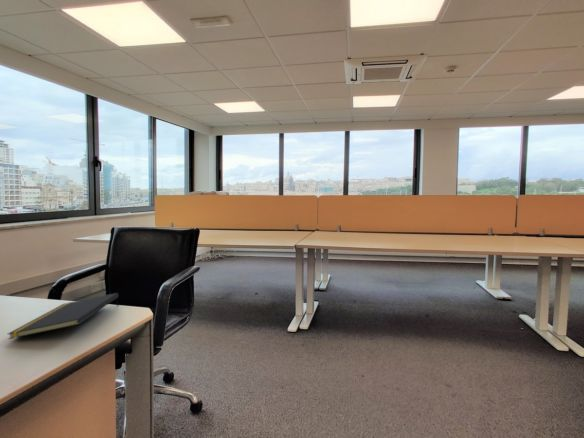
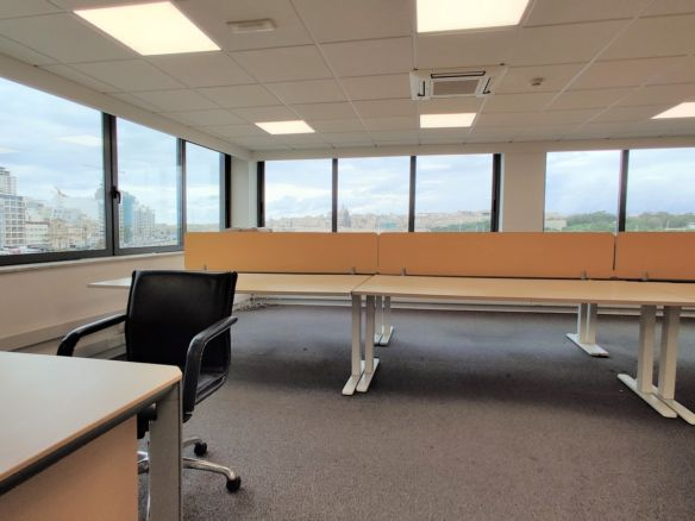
- notepad (70, 313)
